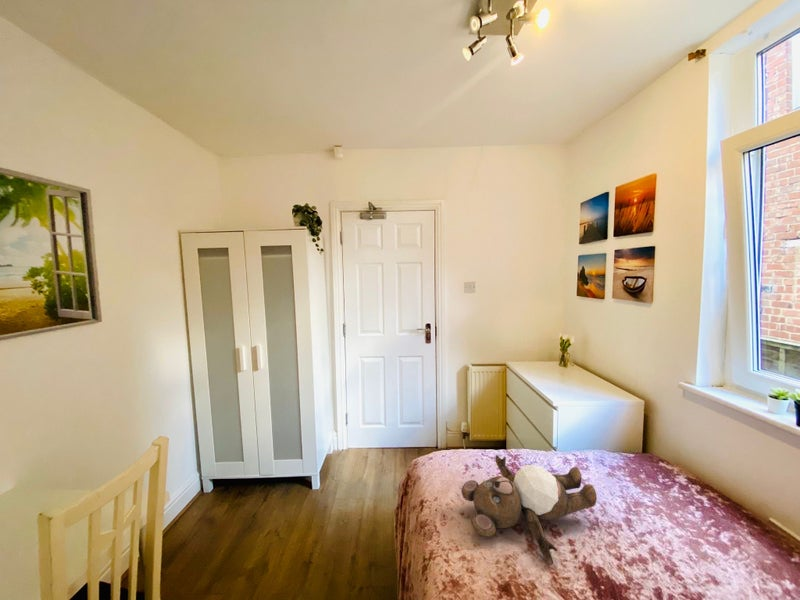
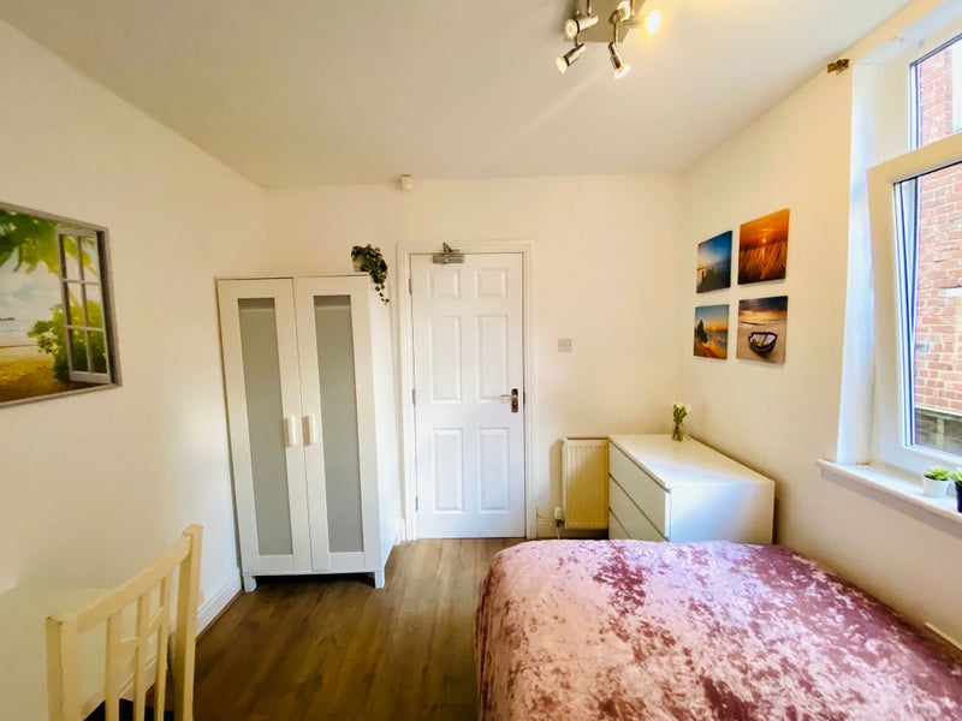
- teddy bear (526, 493)
